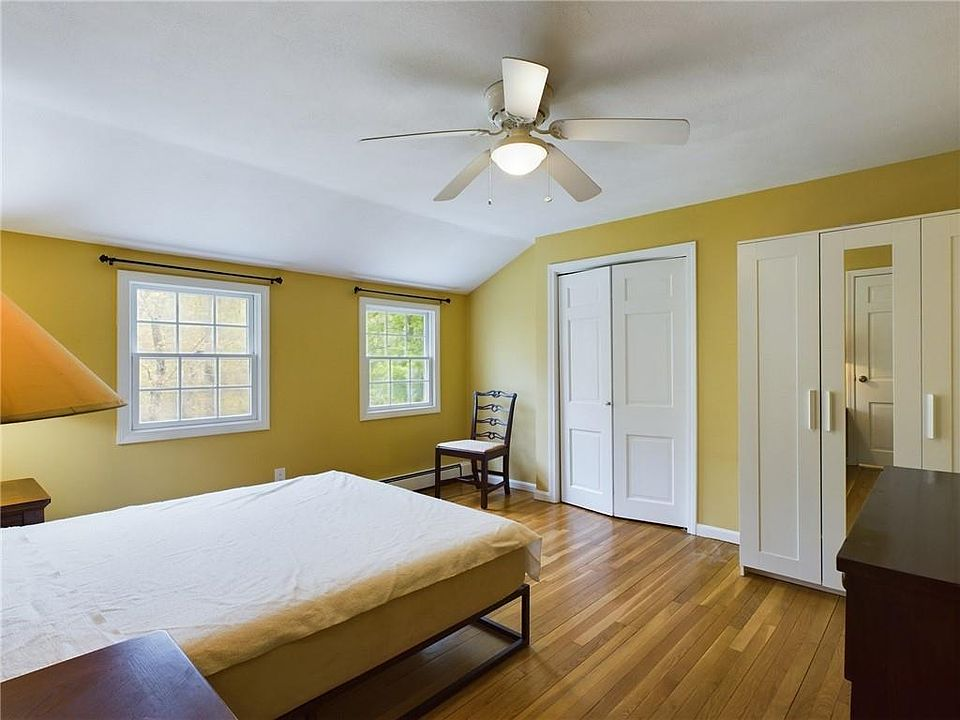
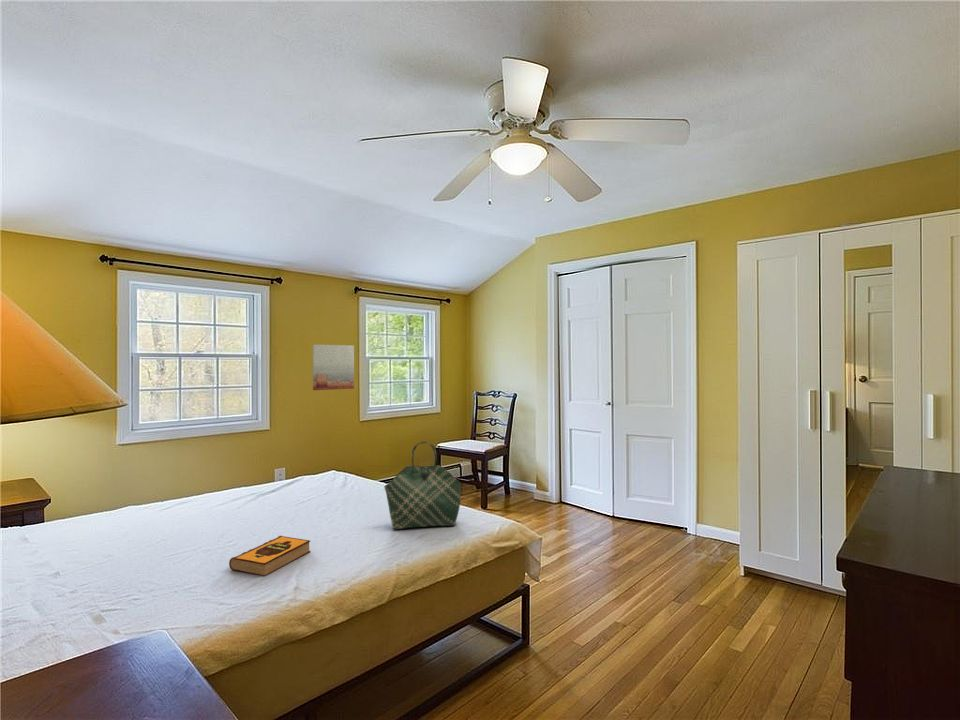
+ hardback book (271, 554)
+ tote bag (423, 483)
+ wall art (333, 367)
